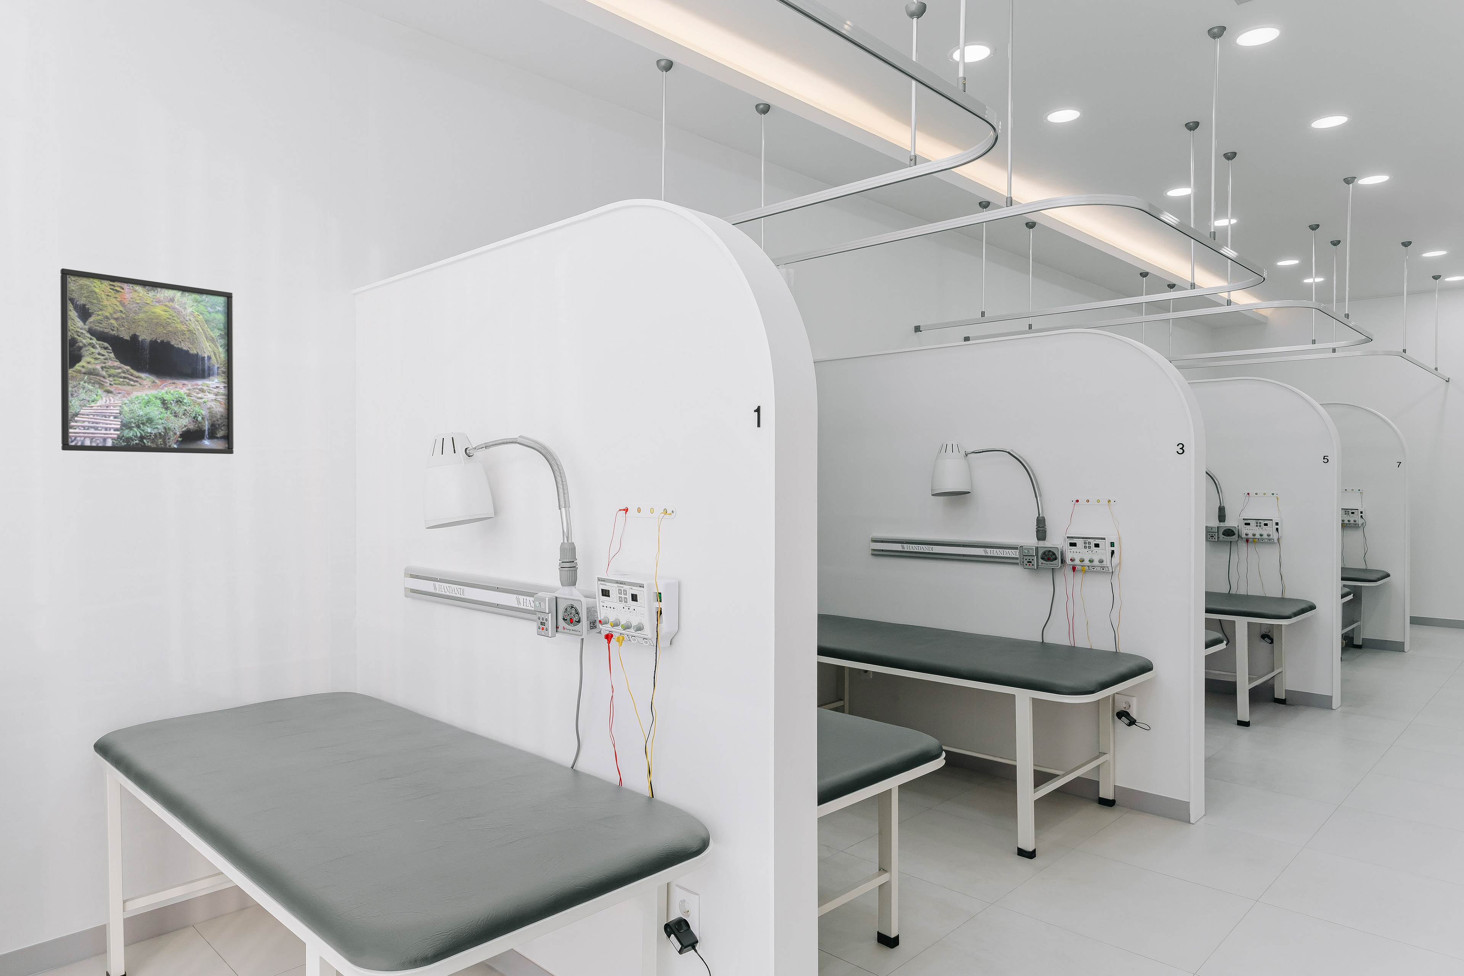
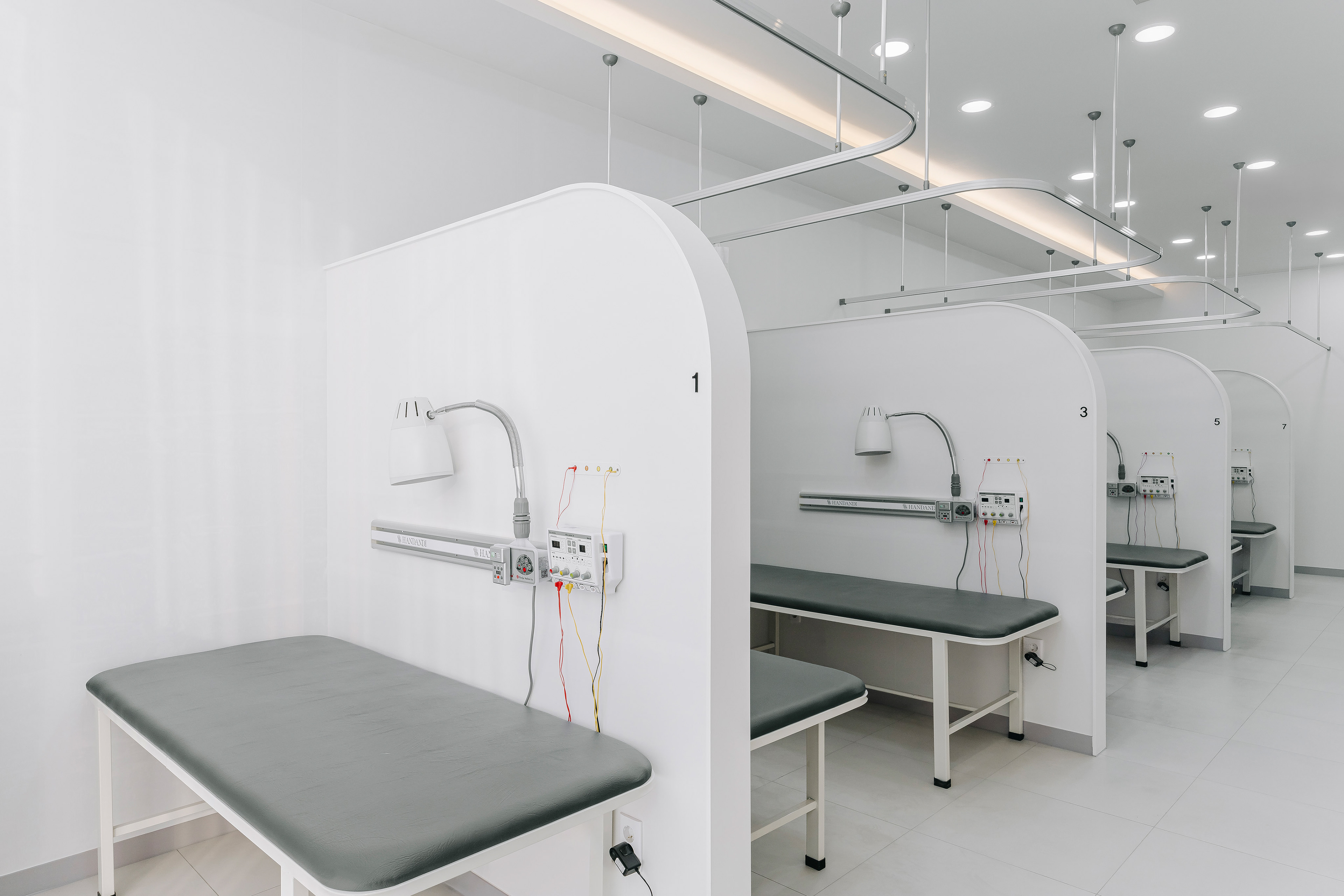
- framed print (152, 367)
